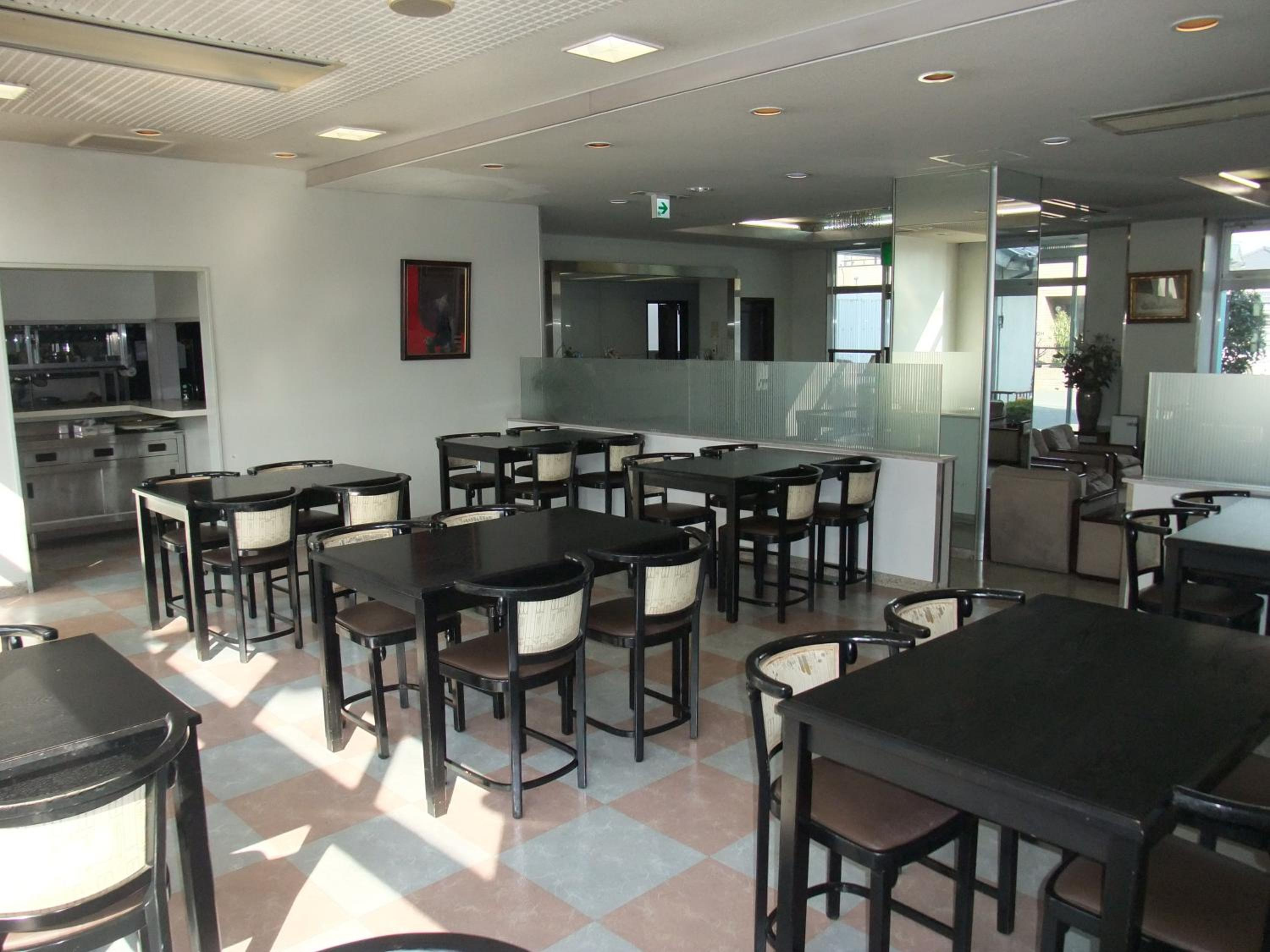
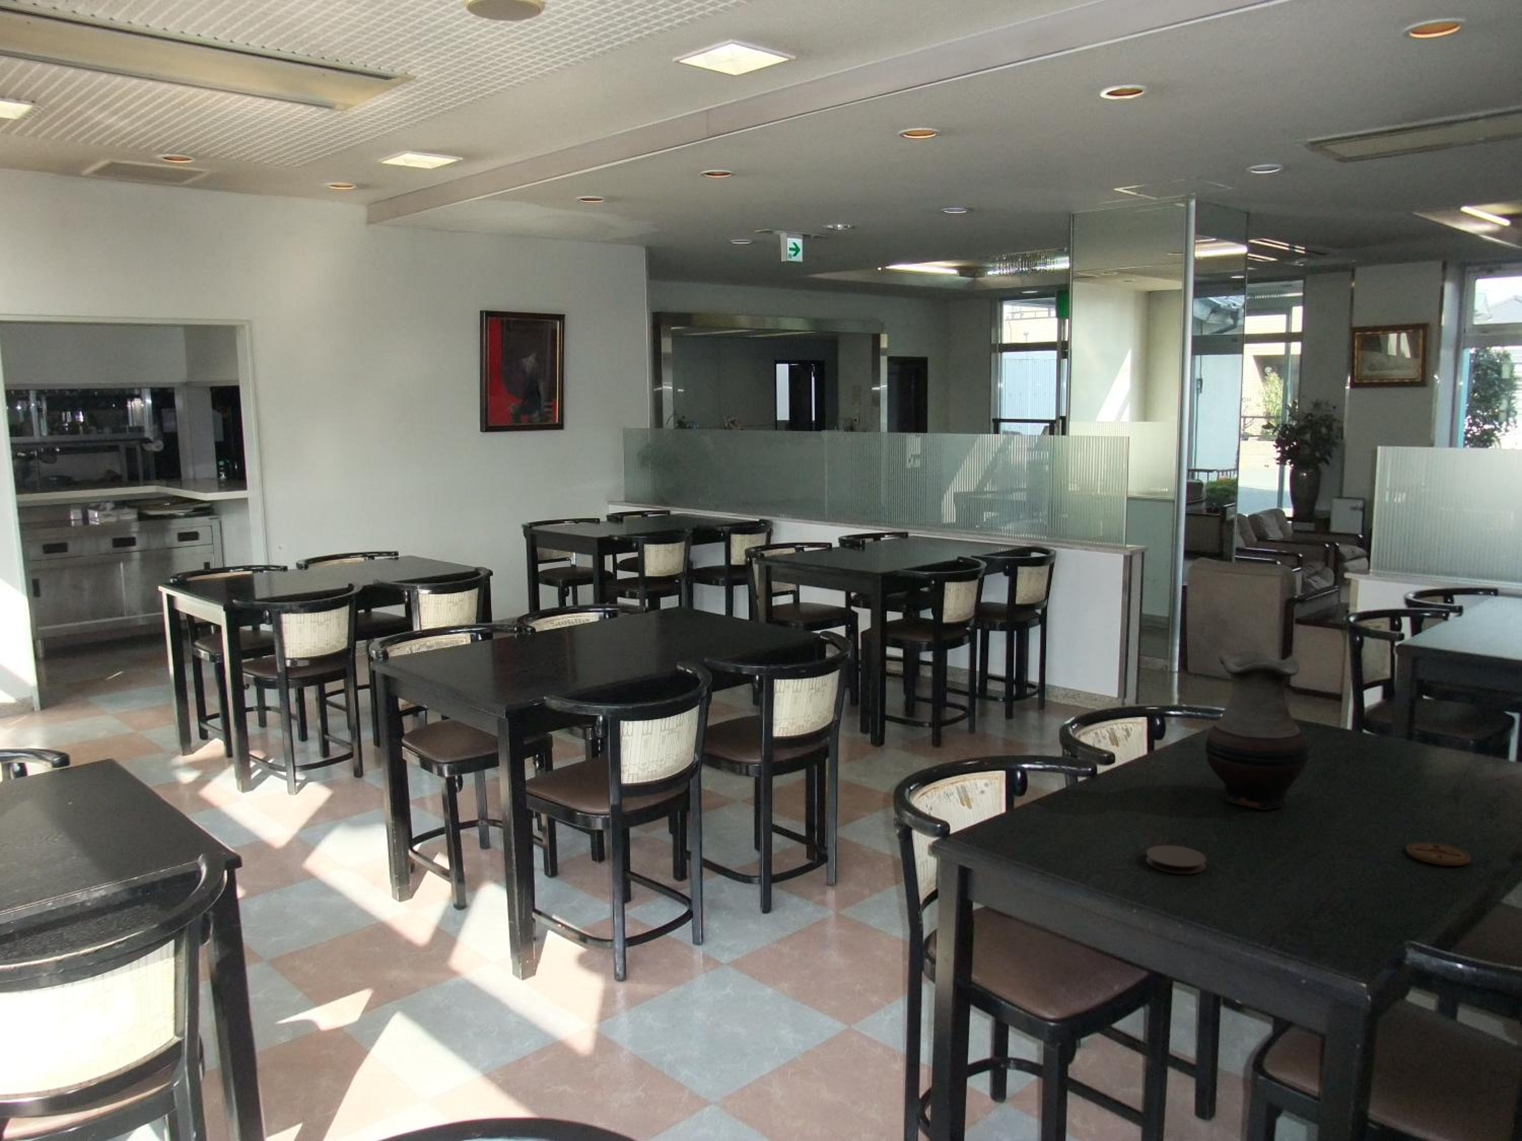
+ coaster (1176, 859)
+ coaster (1437, 853)
+ vase (1257, 729)
